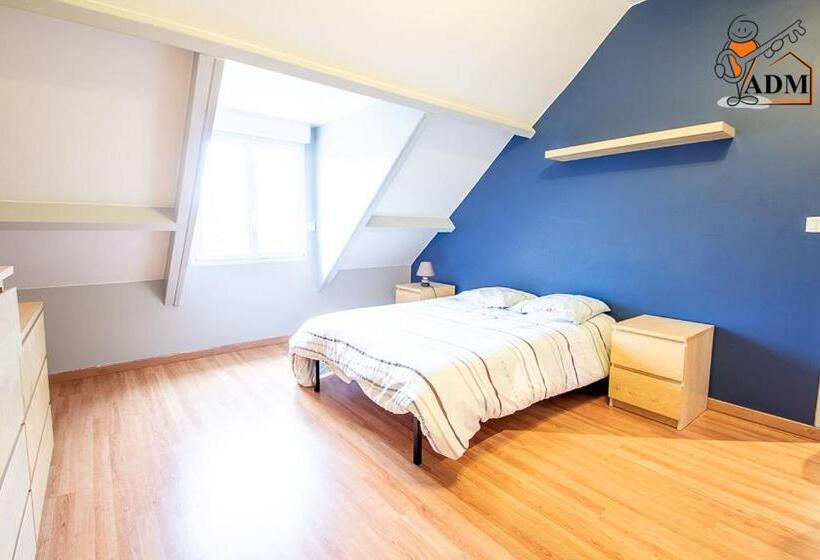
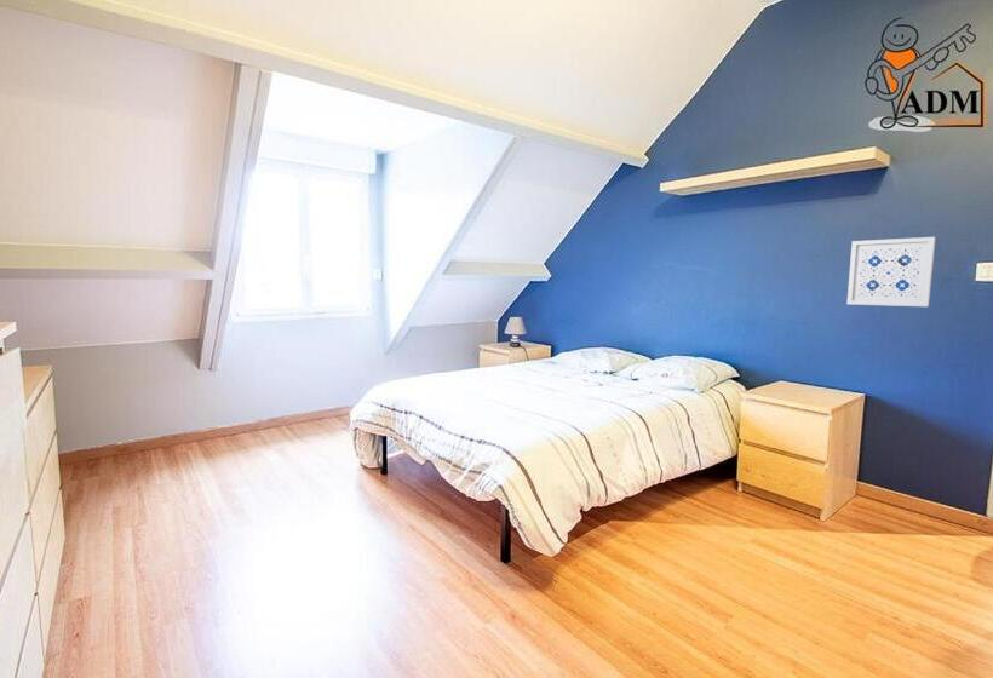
+ wall art (889, 272)
